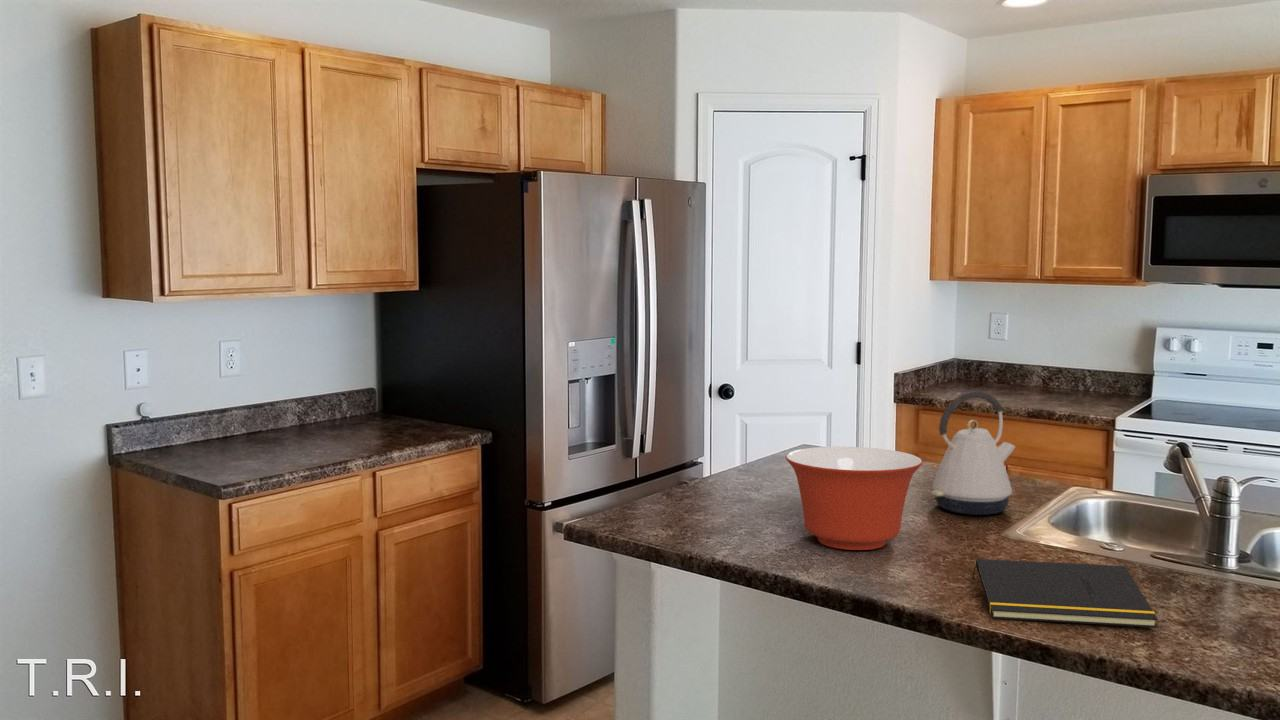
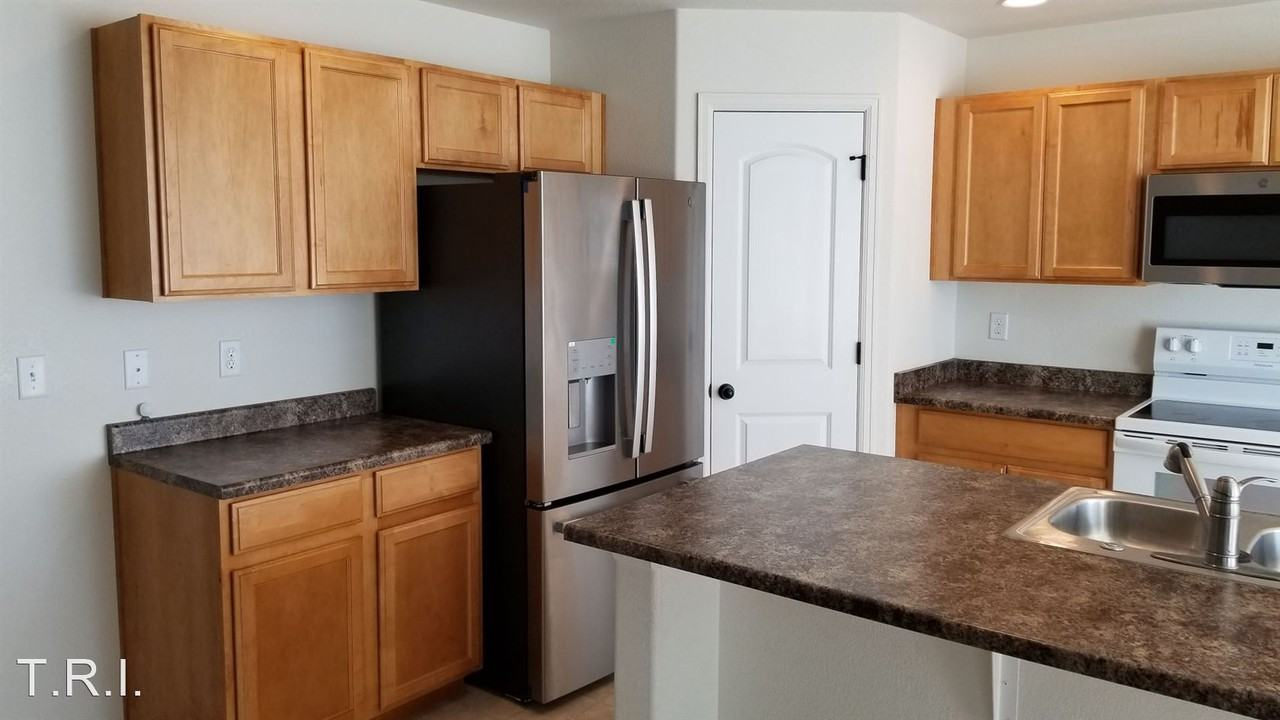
- mixing bowl (852, 499)
- notepad (1061, 591)
- kettle (975, 450)
